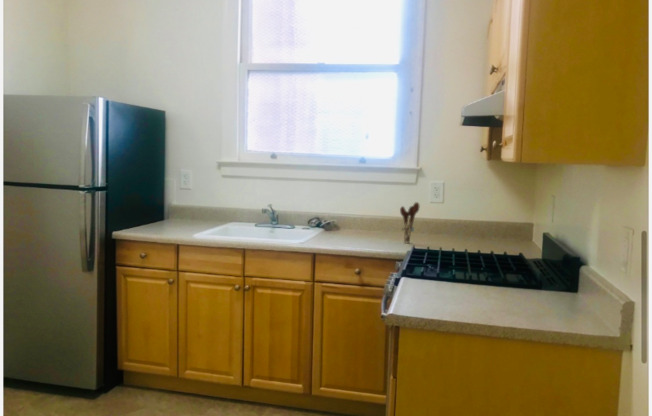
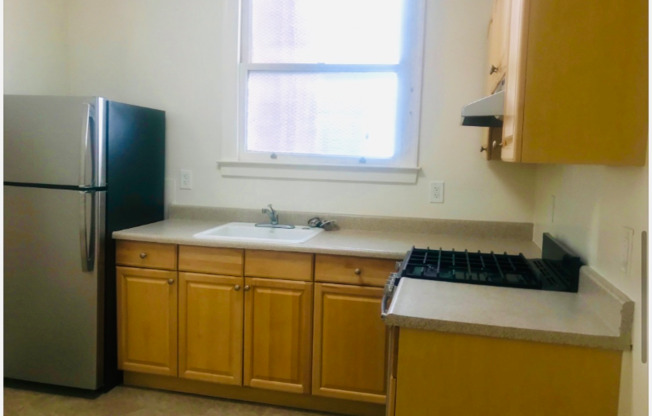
- utensil holder (409, 222)
